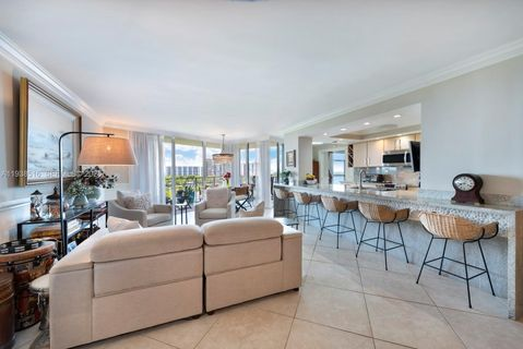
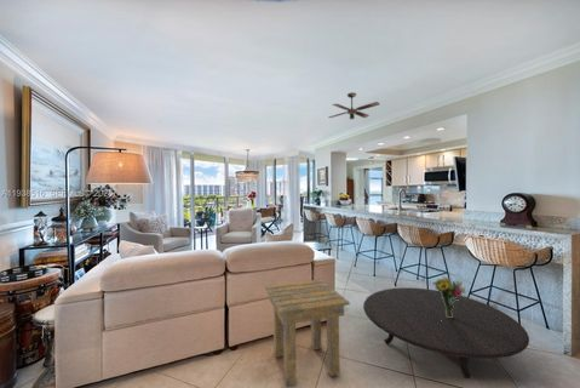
+ side table (304, 321)
+ ceiling fan (351, 107)
+ bouquet (449, 297)
+ table (435, 327)
